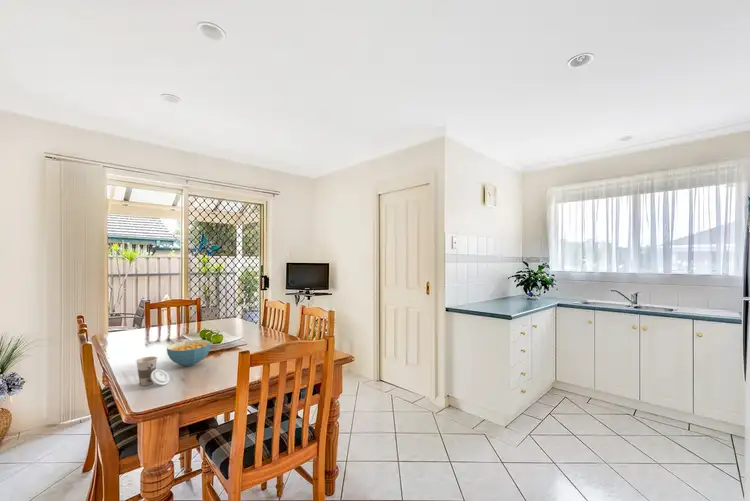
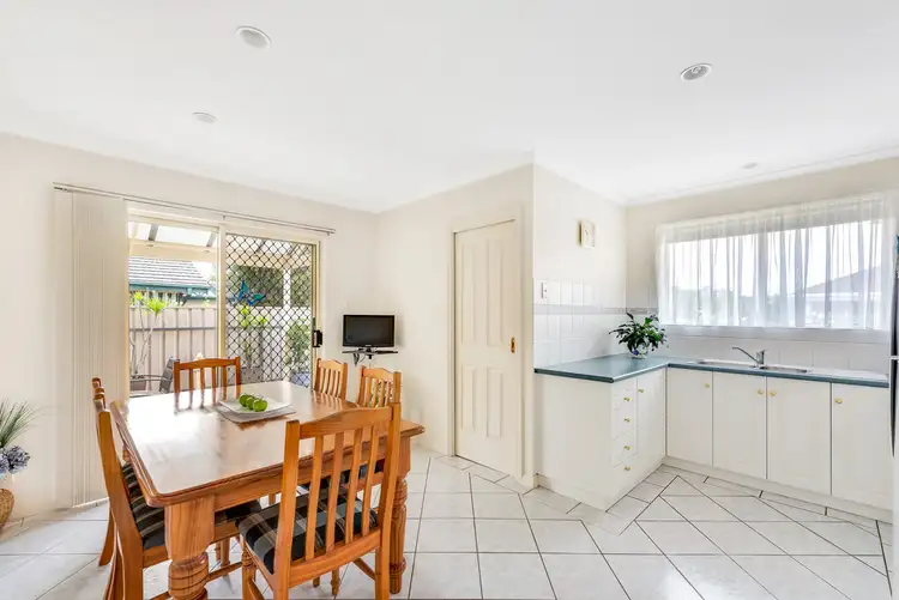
- cereal bowl (189, 354)
- cup (152, 371)
